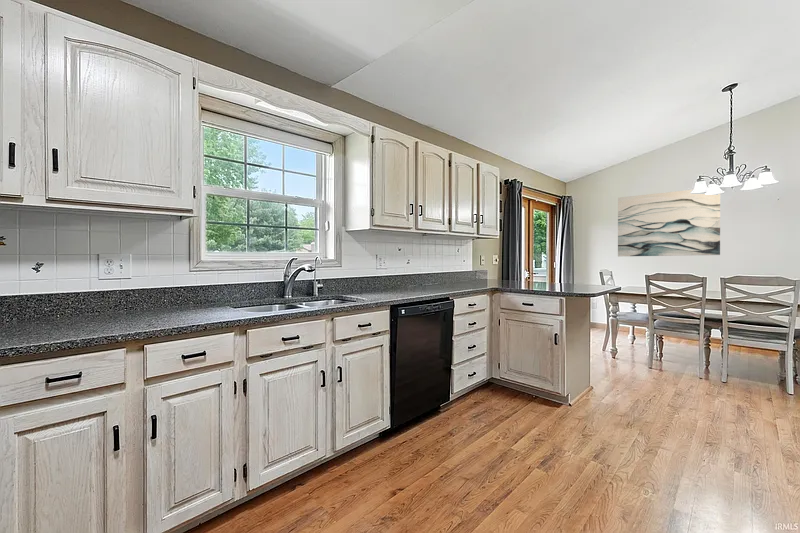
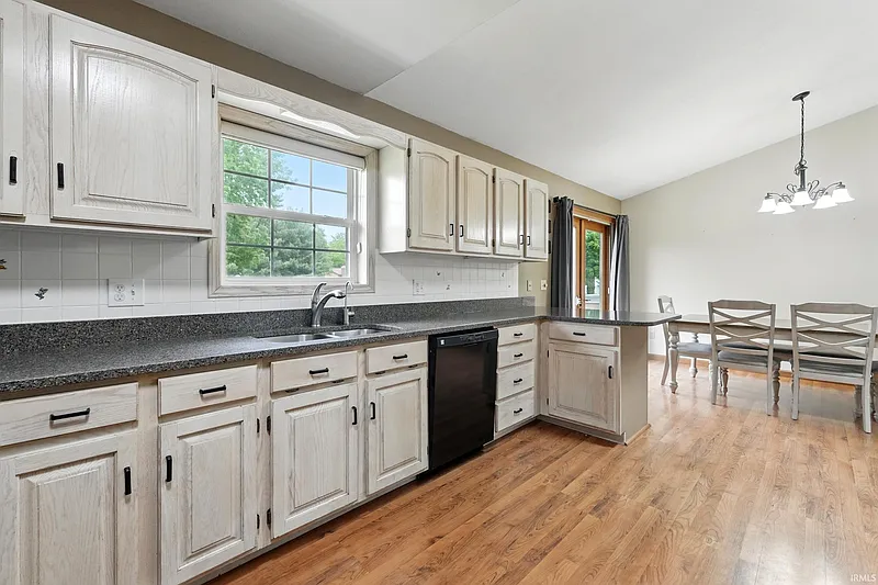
- wall art (665, 224)
